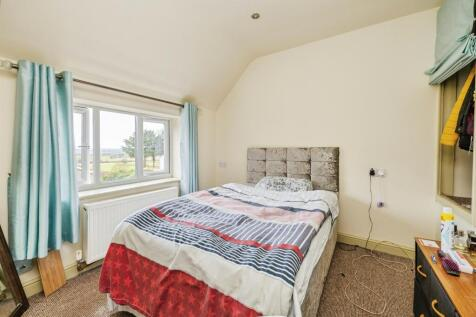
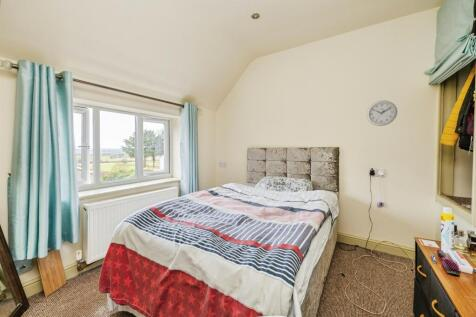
+ wall clock (381, 113)
